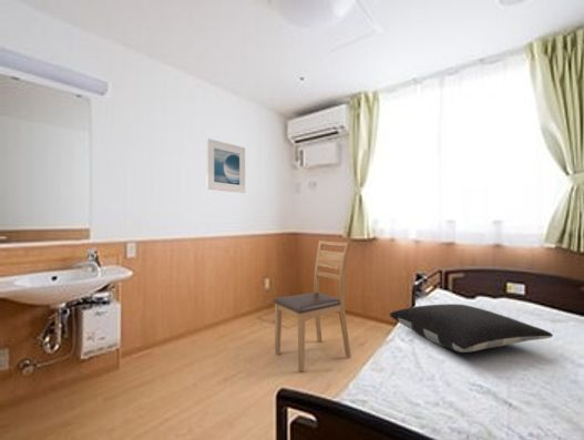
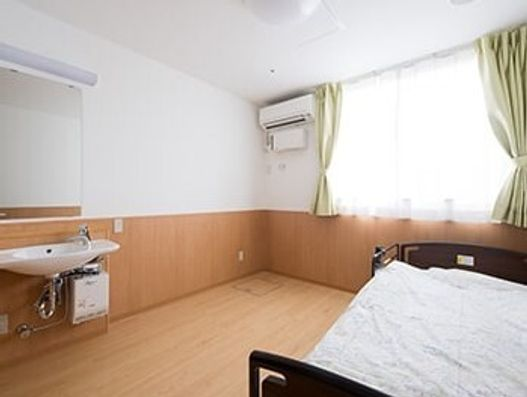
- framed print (226, 166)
- chair (313, 298)
- pillow (462, 324)
